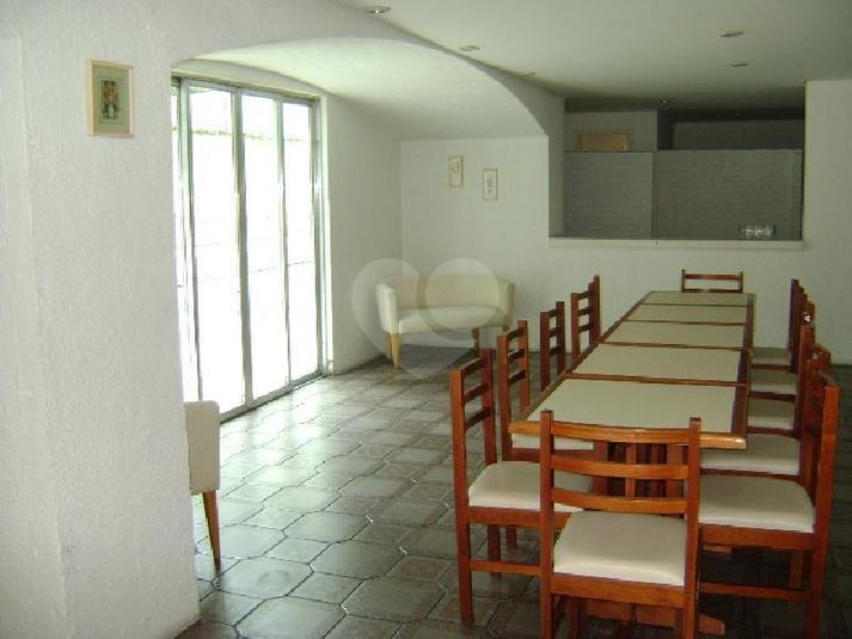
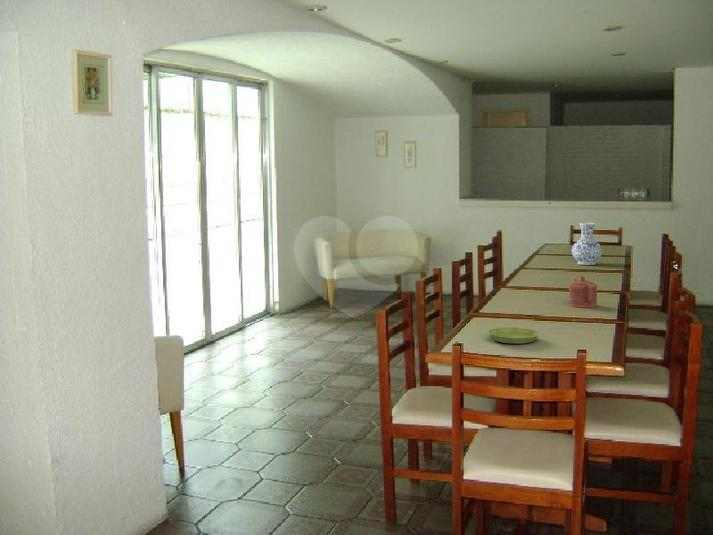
+ saucer (513, 336)
+ vase (586, 243)
+ teapot (582, 290)
